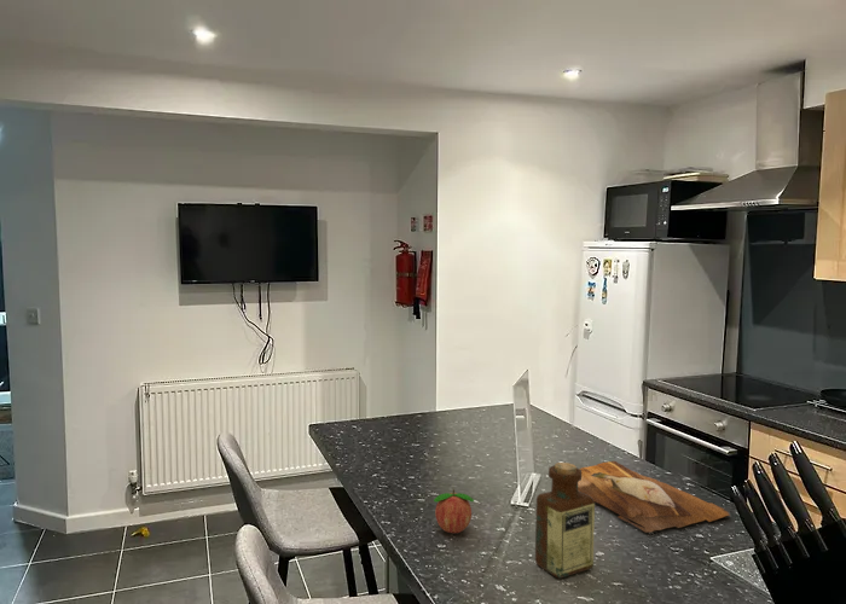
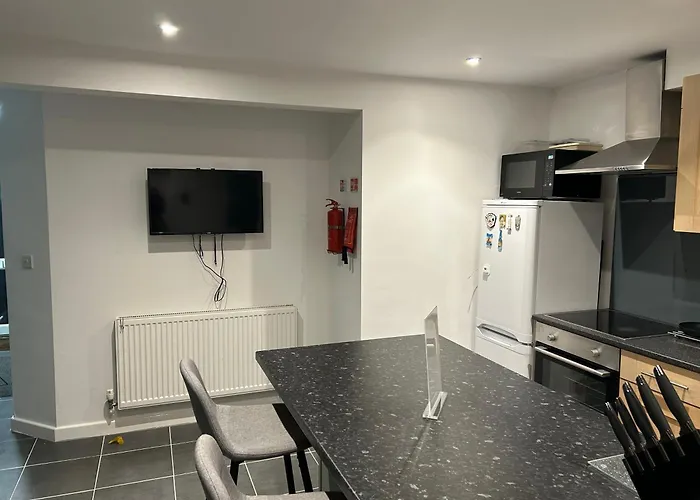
- fruit (453, 510)
- bottle (564, 516)
- cutting board (636, 488)
